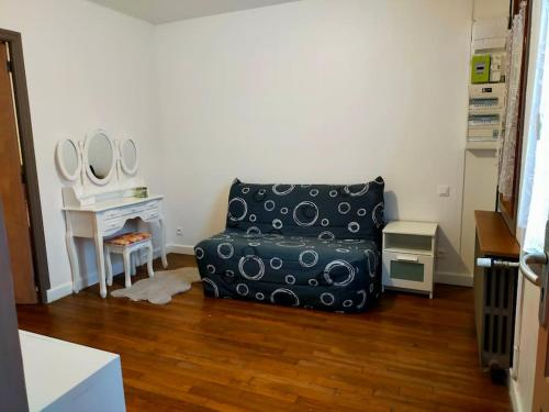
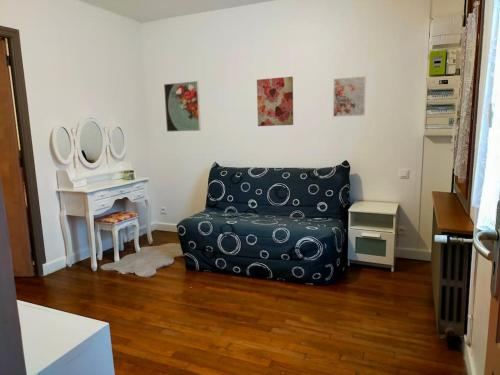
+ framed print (182, 107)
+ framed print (349, 97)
+ wall art (274, 102)
